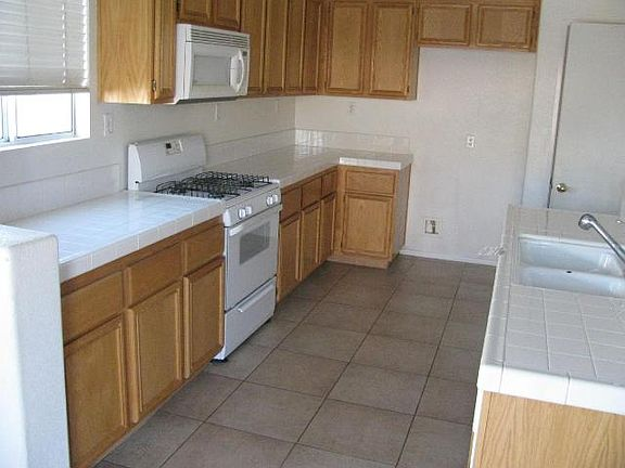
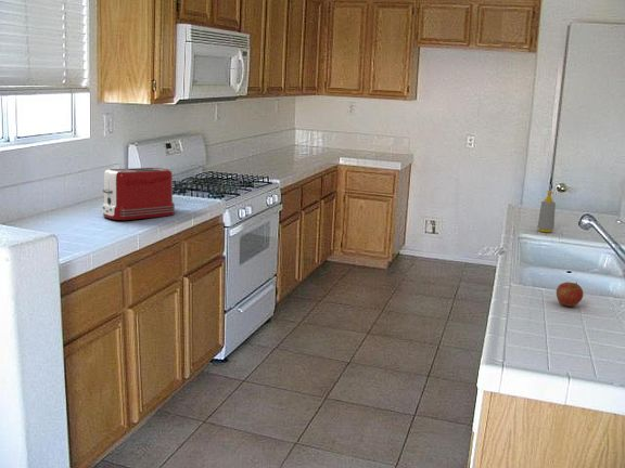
+ toaster (139, 192)
+ apple (569, 292)
+ soap bottle (547, 210)
